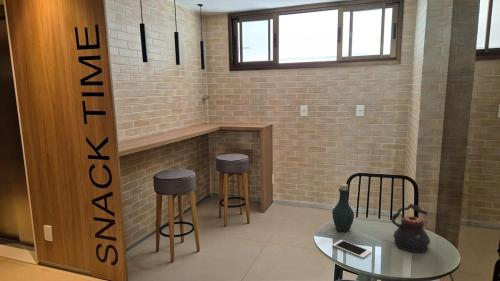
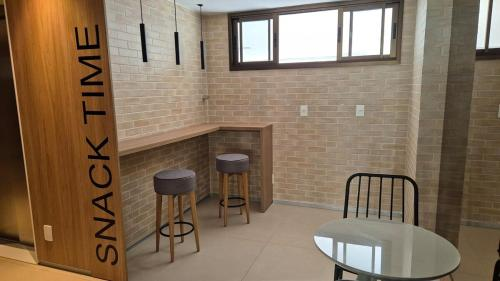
- bottle (343, 207)
- teapot (410, 225)
- cell phone (351, 248)
